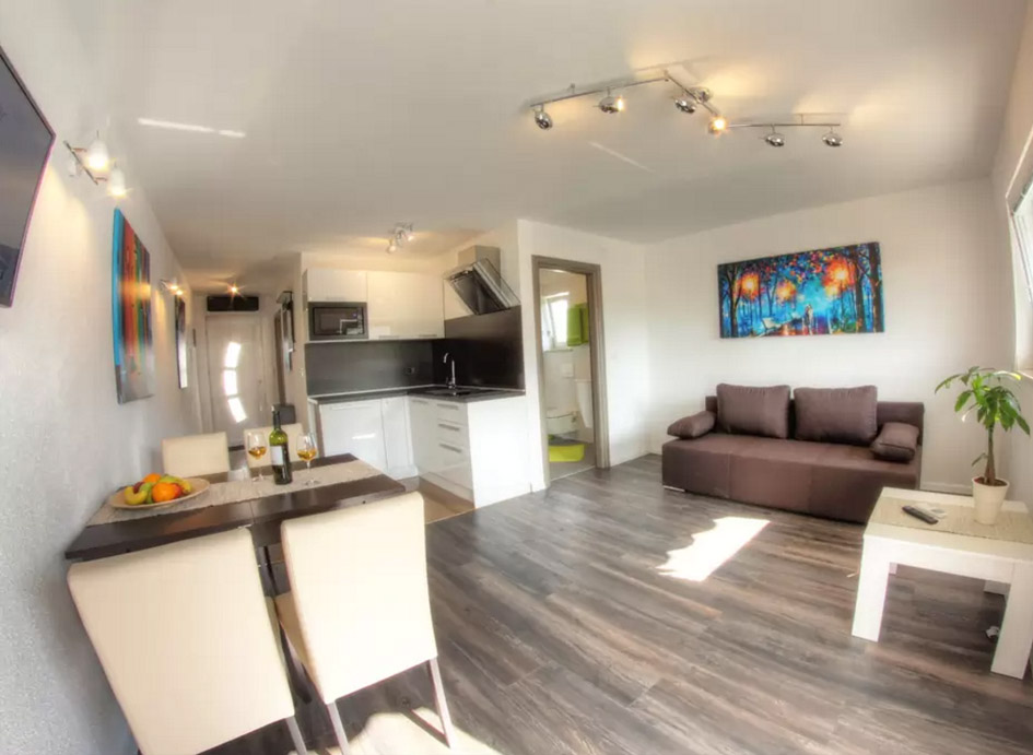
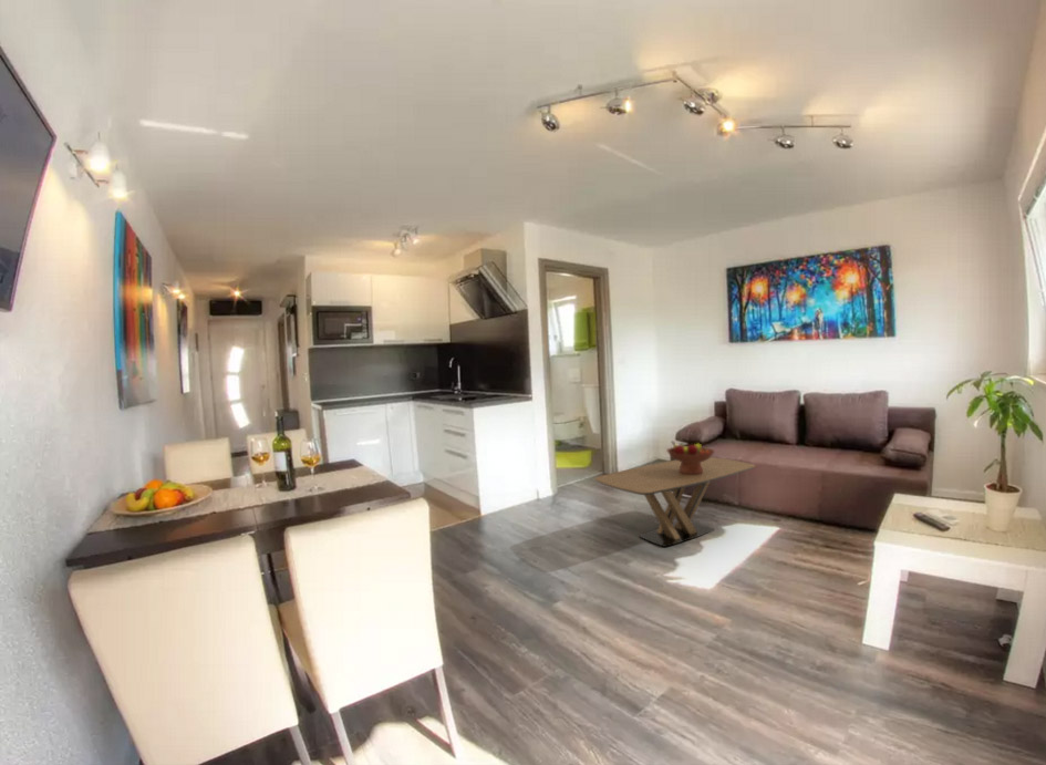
+ fruit bowl (690, 456)
+ coffee table (677, 502)
